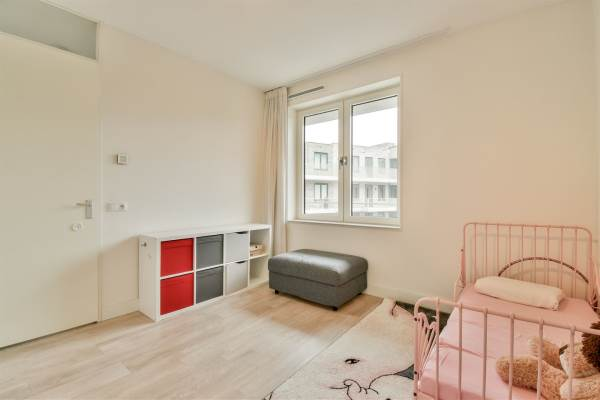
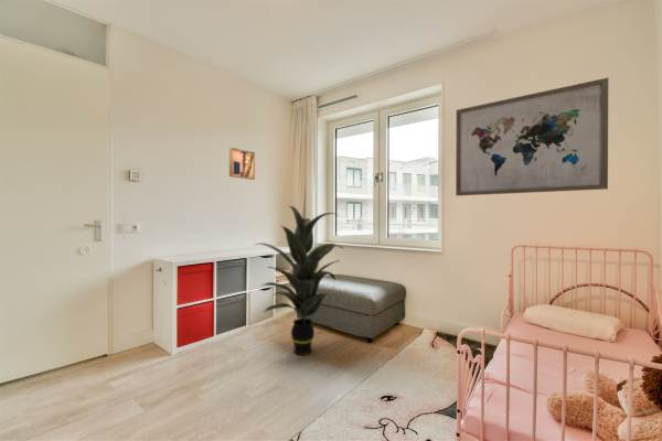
+ indoor plant (301, 277)
+ wall art (522, 144)
+ wall art (242, 163)
